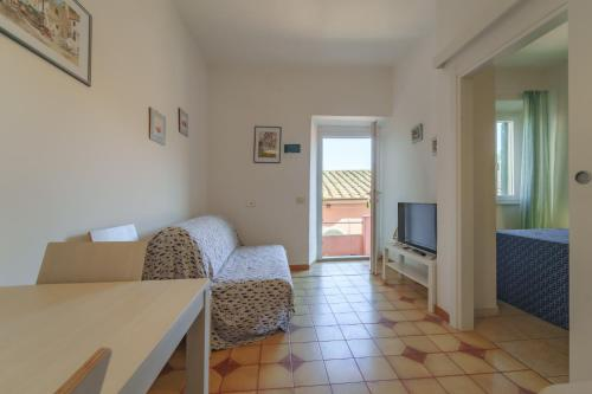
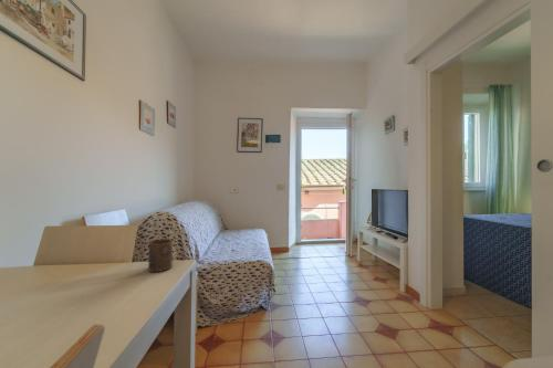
+ cup (159, 254)
